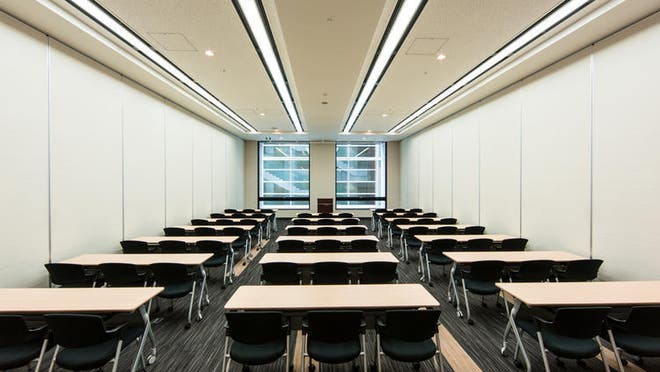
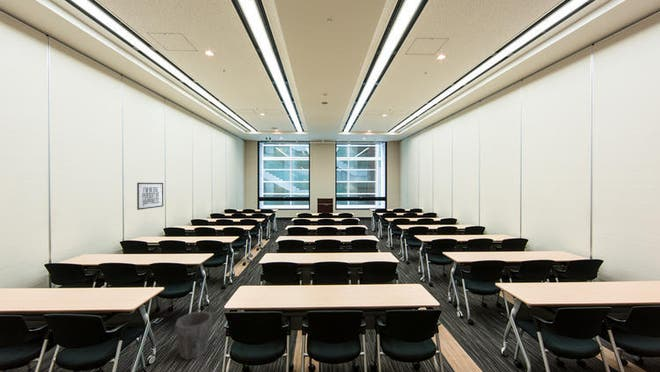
+ waste bin (194, 335)
+ mirror (151, 195)
